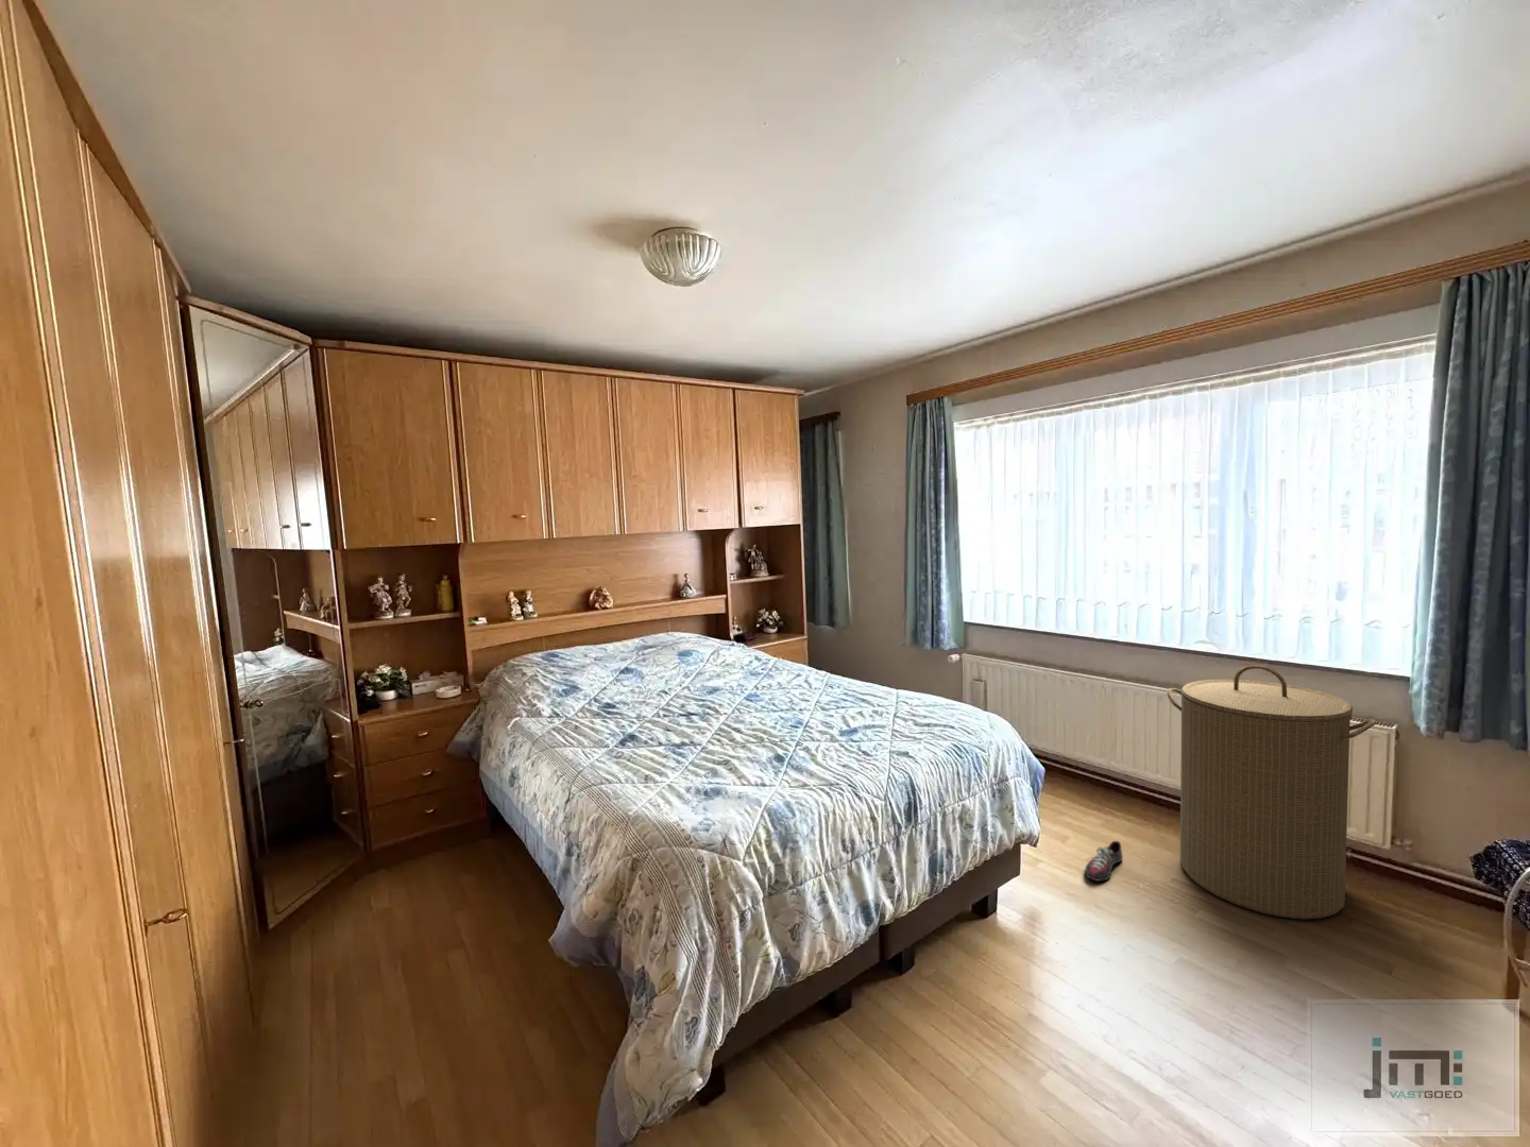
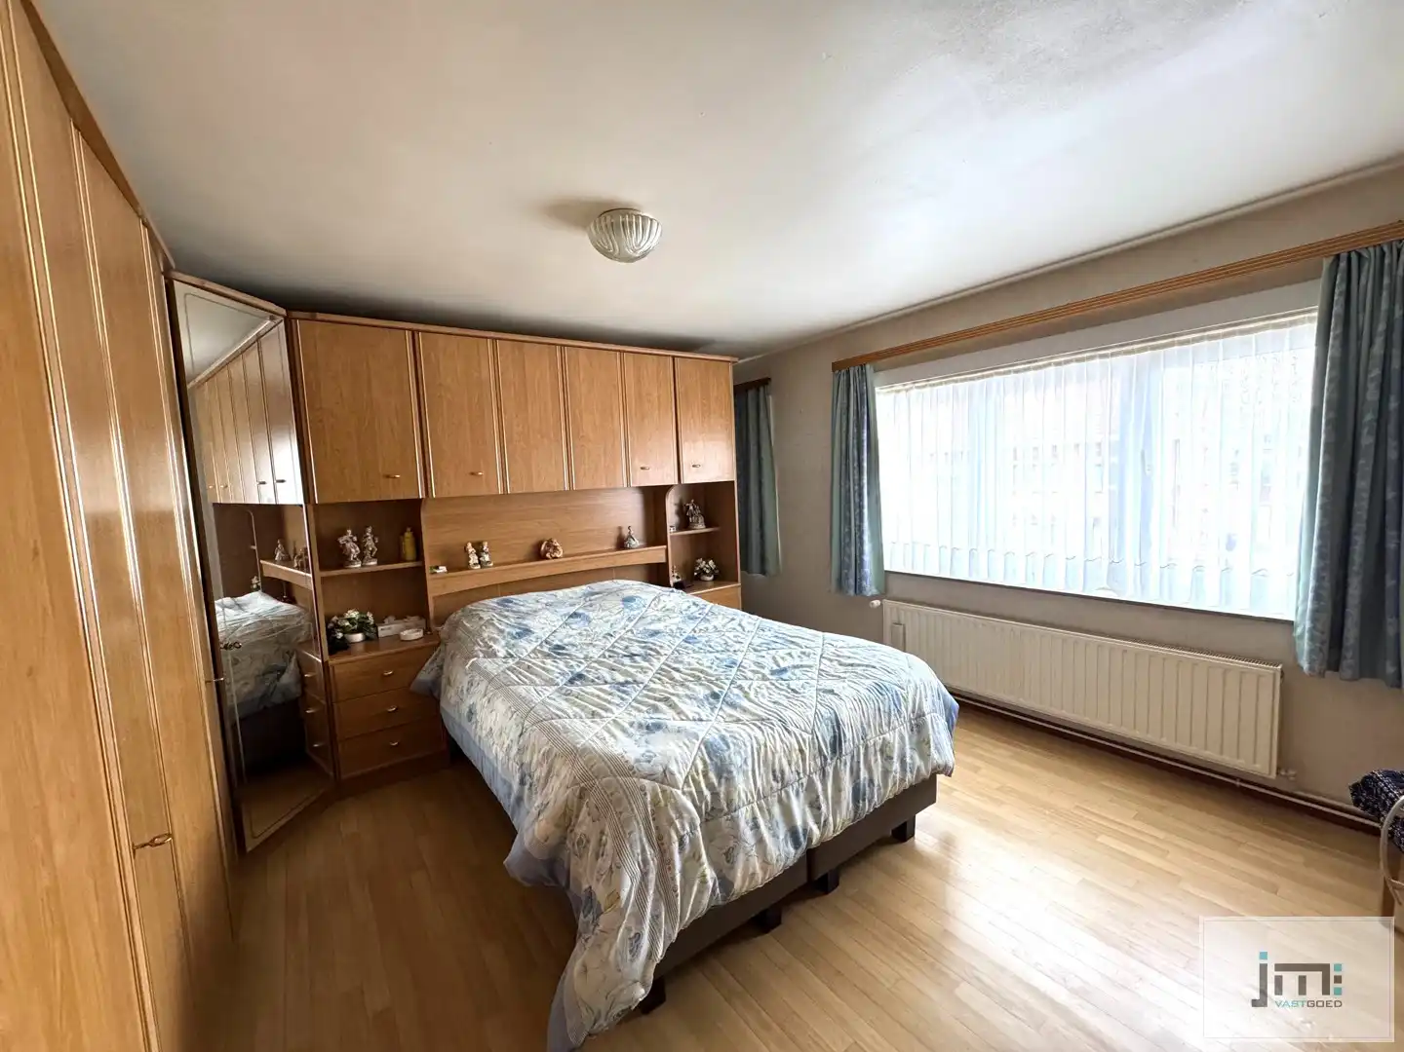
- laundry hamper (1259, 774)
- shoe (1104, 857)
